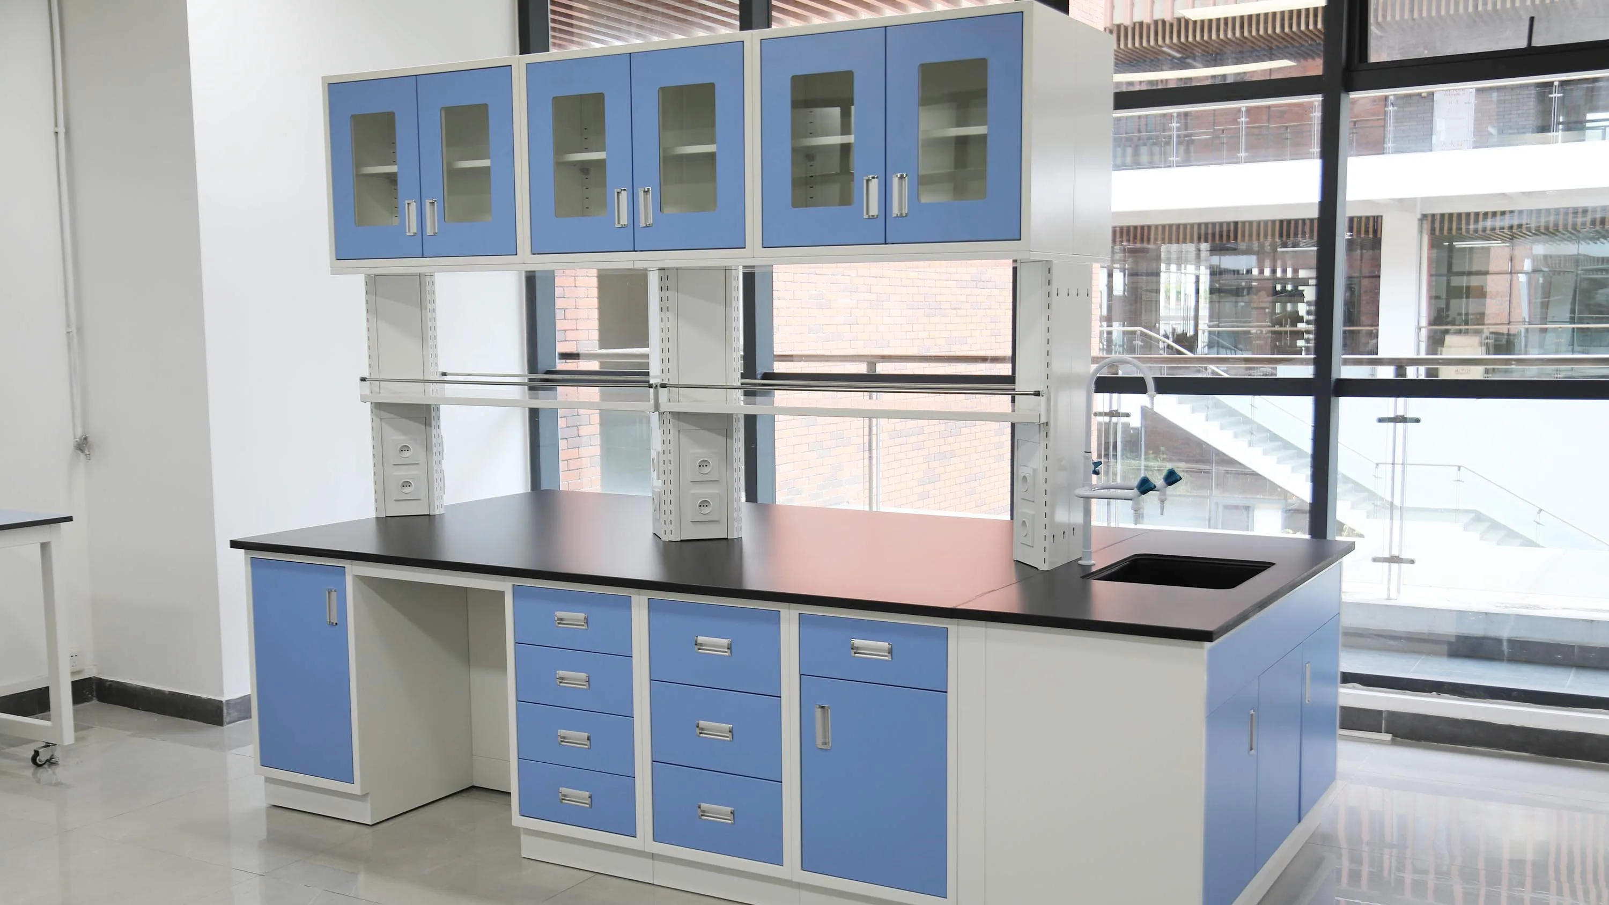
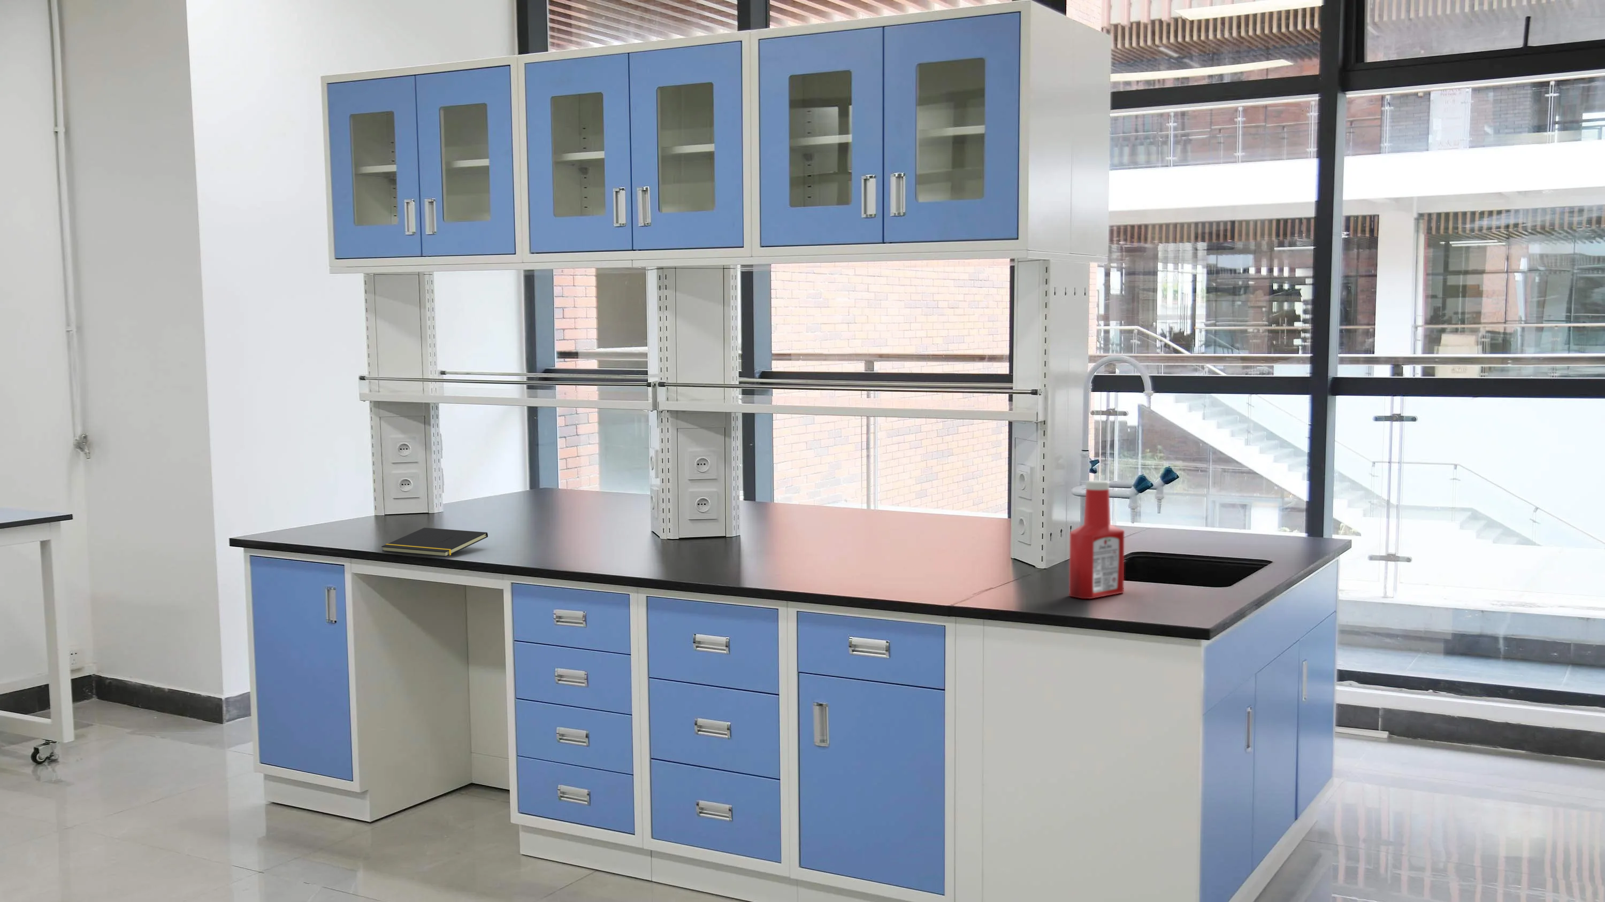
+ notepad (435, 542)
+ soap bottle (1097, 537)
